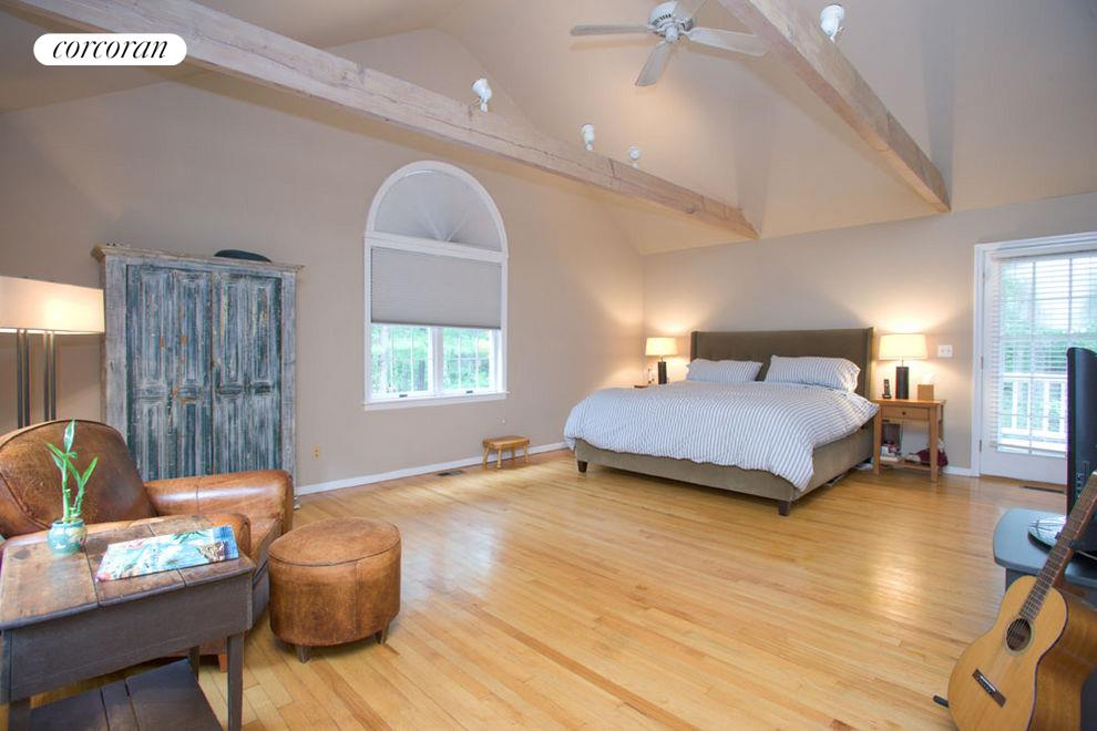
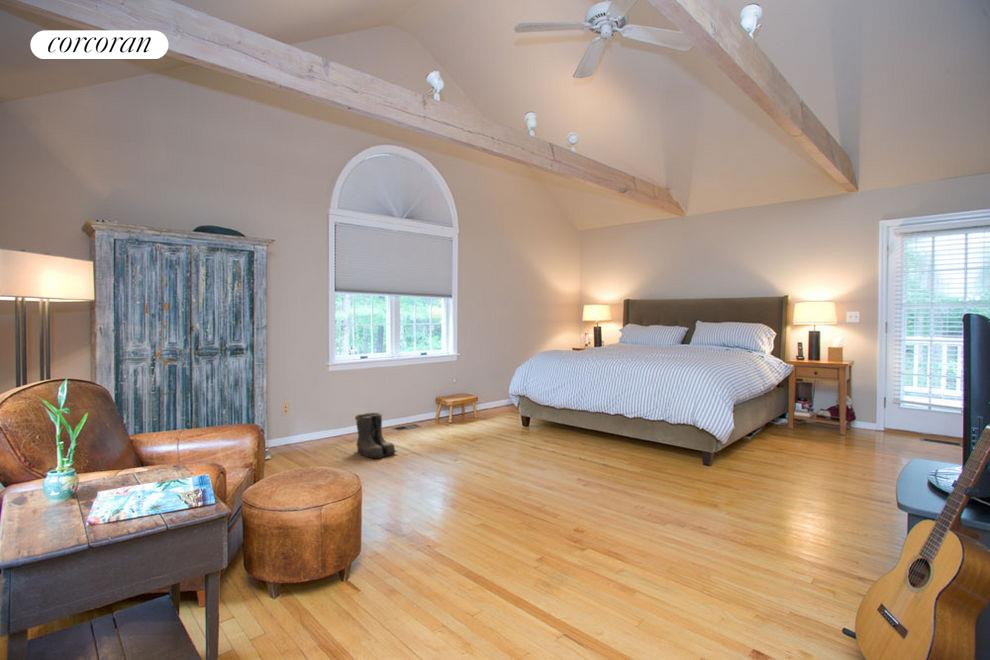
+ boots (374, 434)
